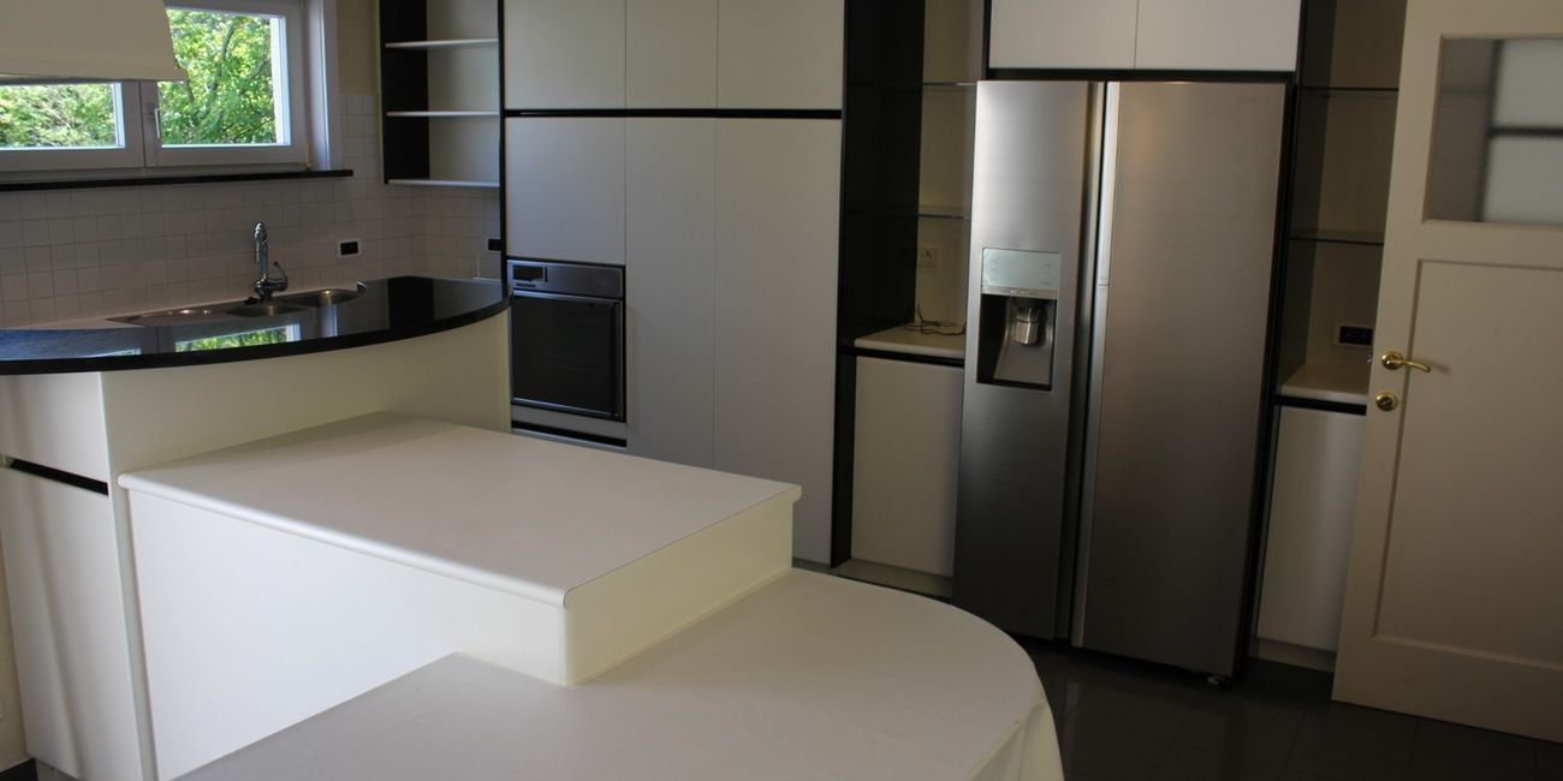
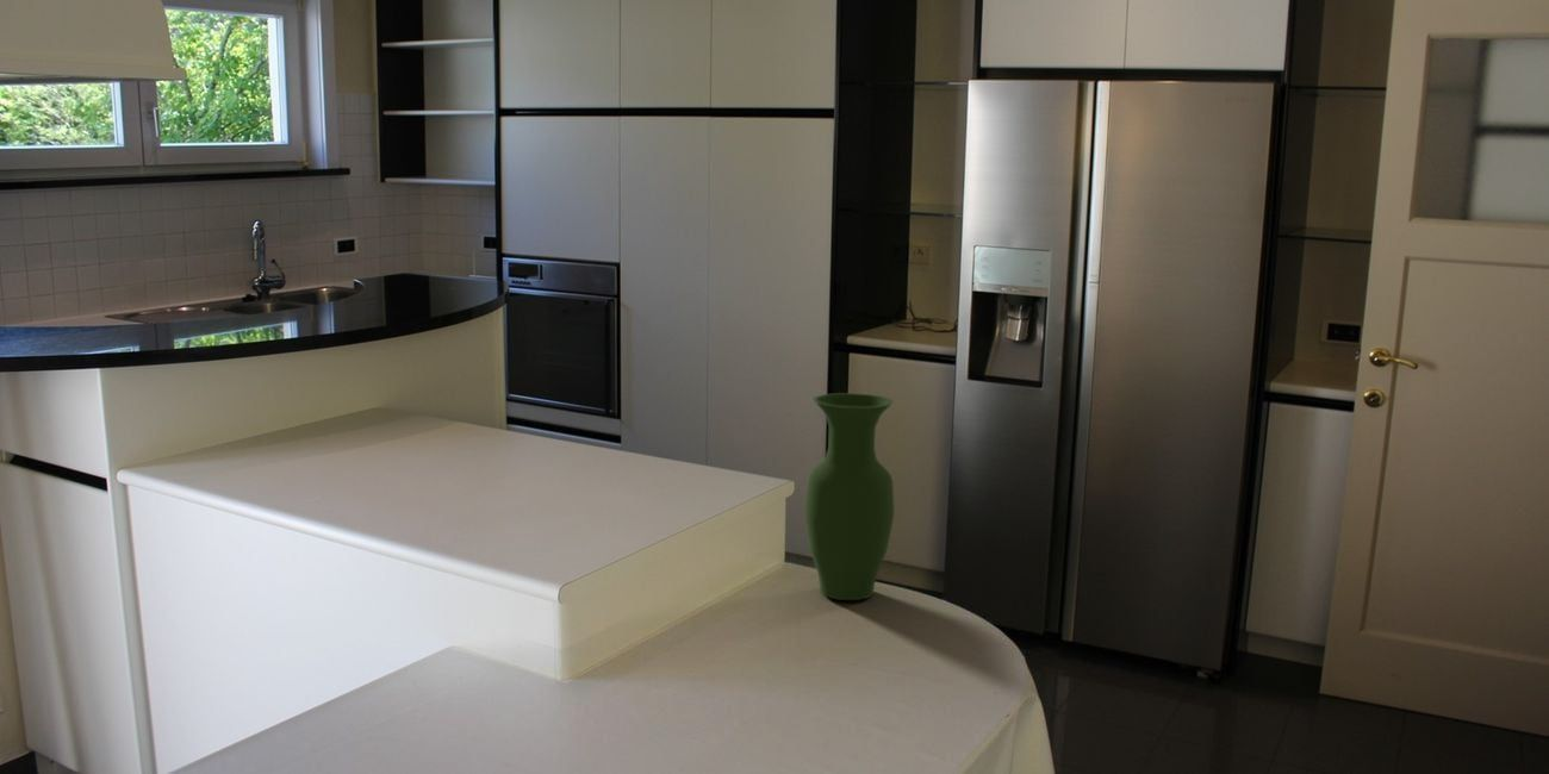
+ vase (850, 498)
